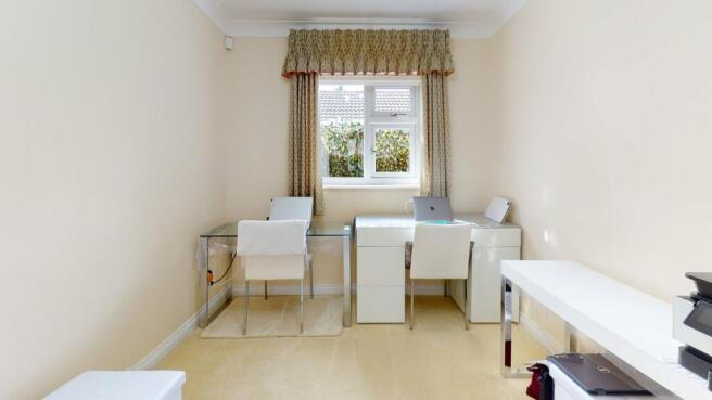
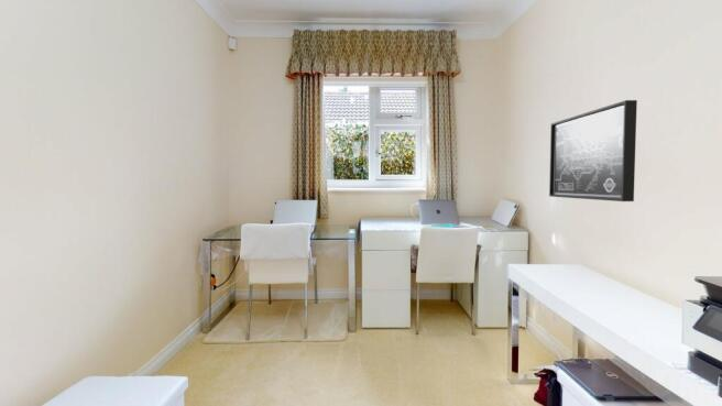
+ wall art (586, 156)
